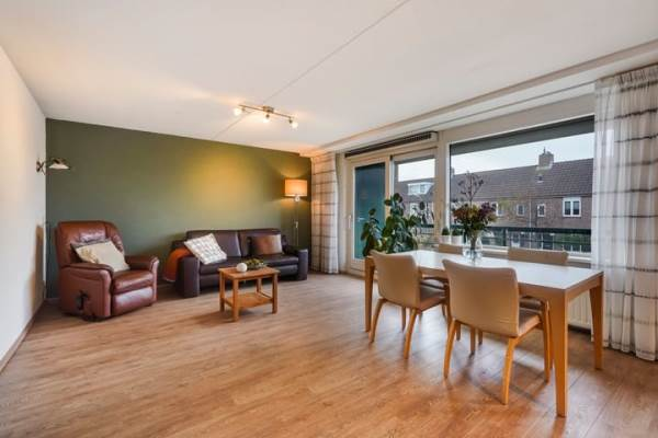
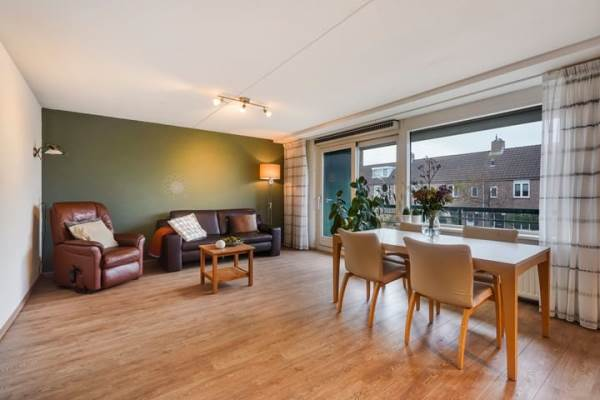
+ decorative wall piece (176, 187)
